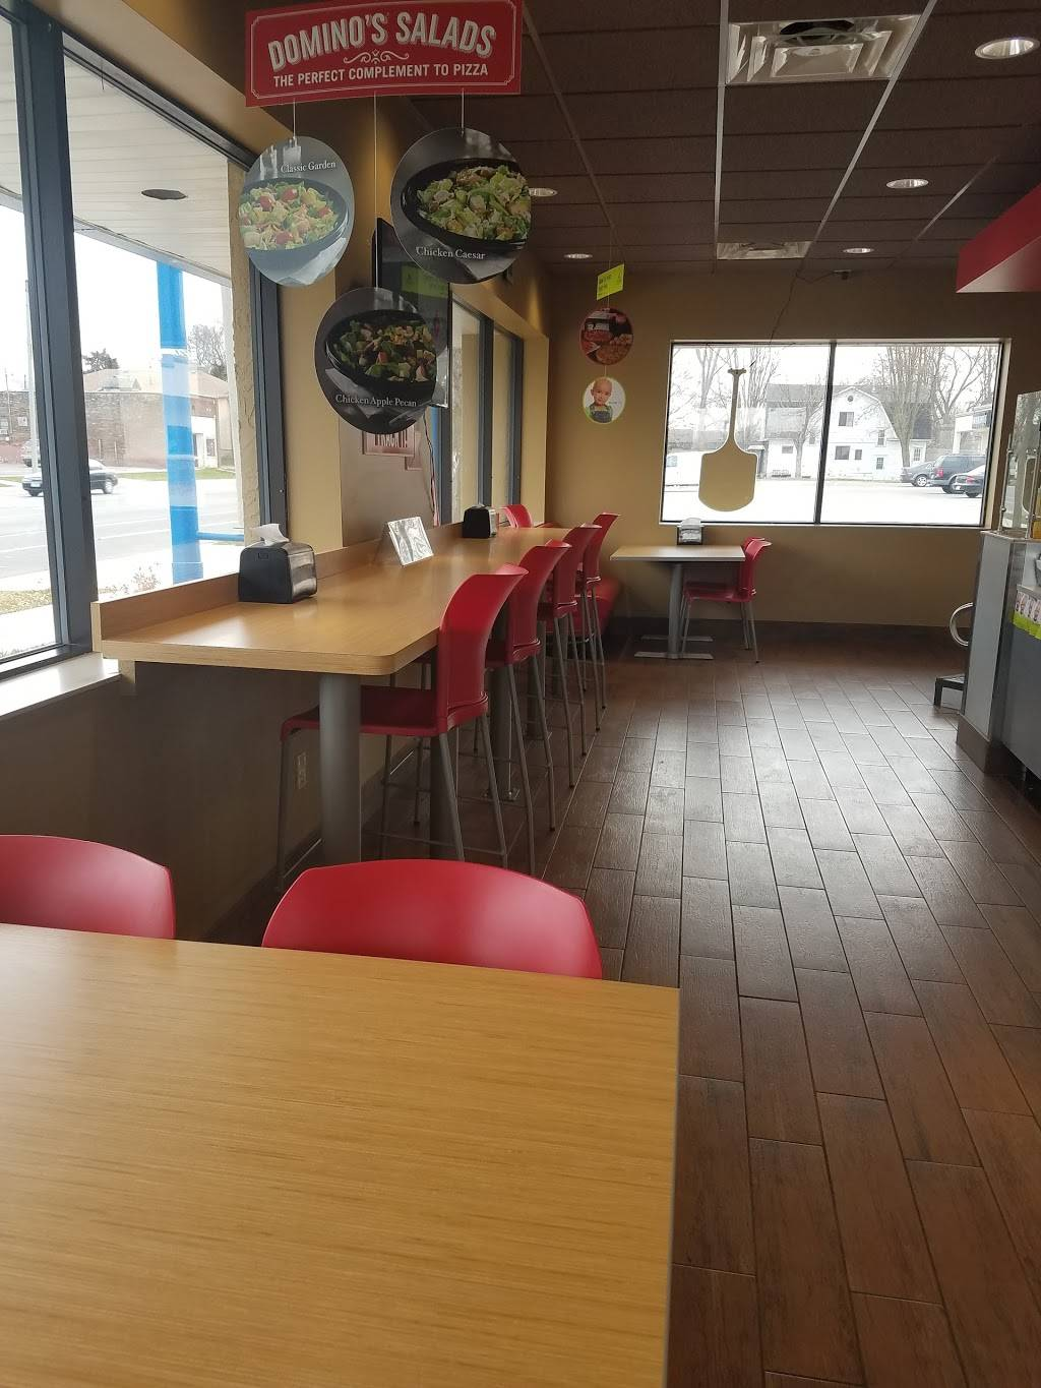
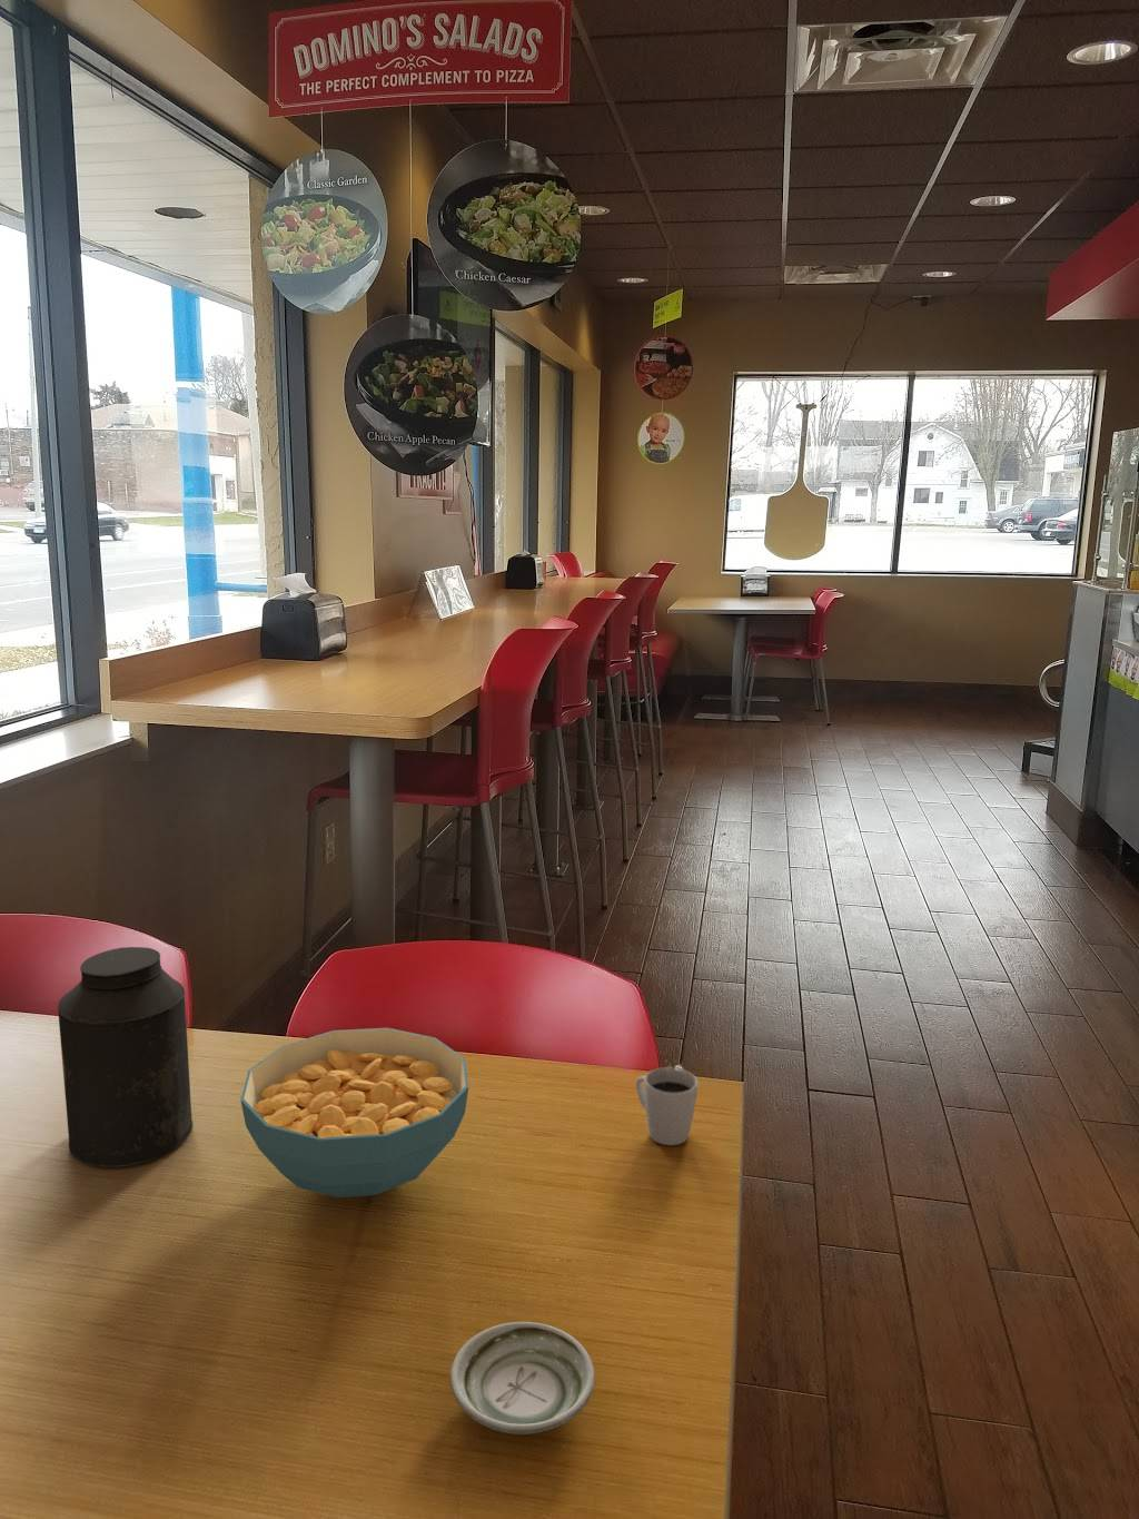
+ canister (124, 1049)
+ saucer (522, 1385)
+ cereal bowl (358, 1128)
+ cup (664, 1084)
